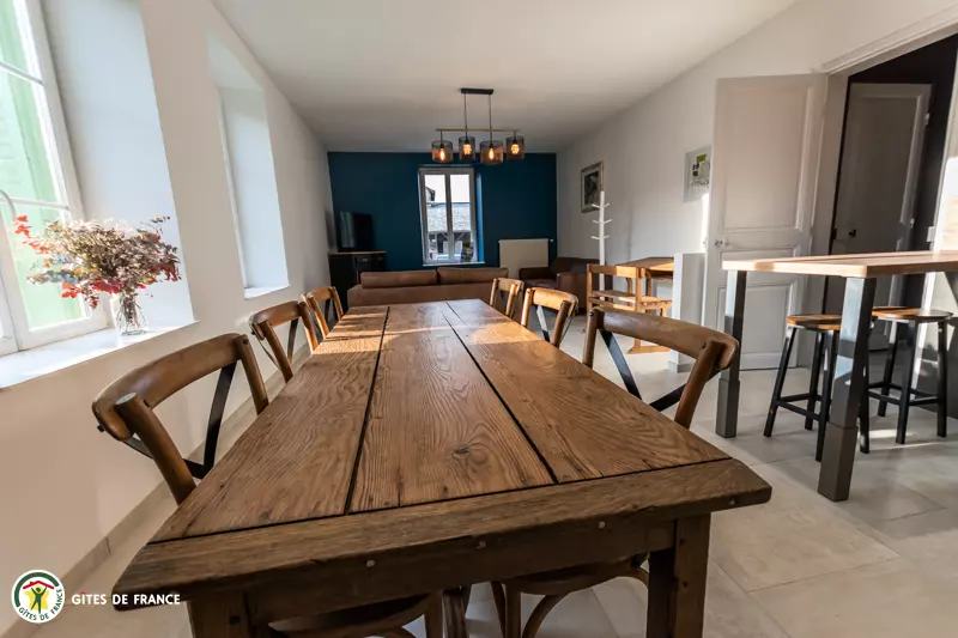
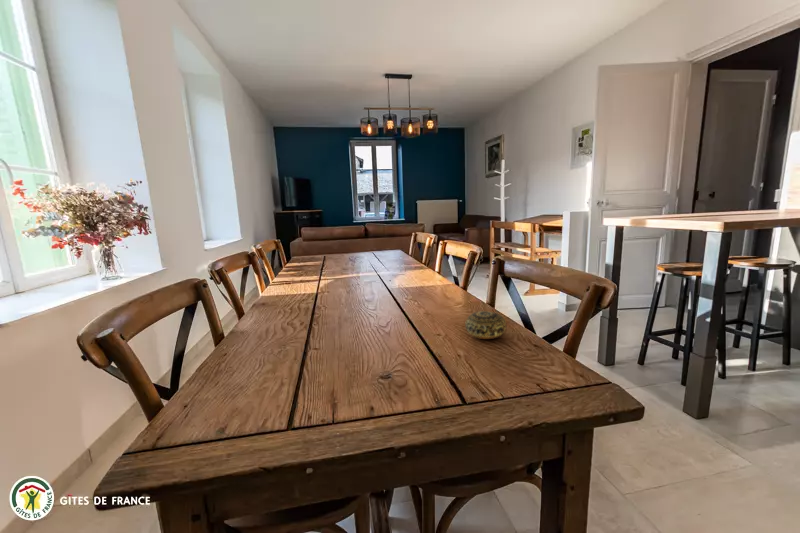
+ decorative ball (485, 324)
